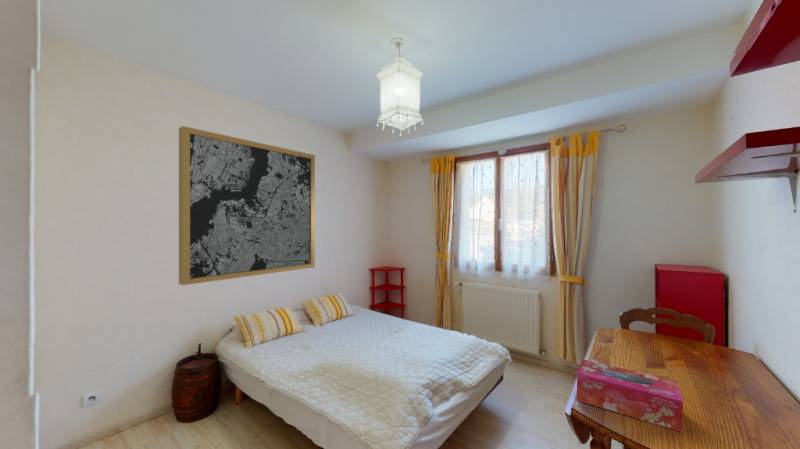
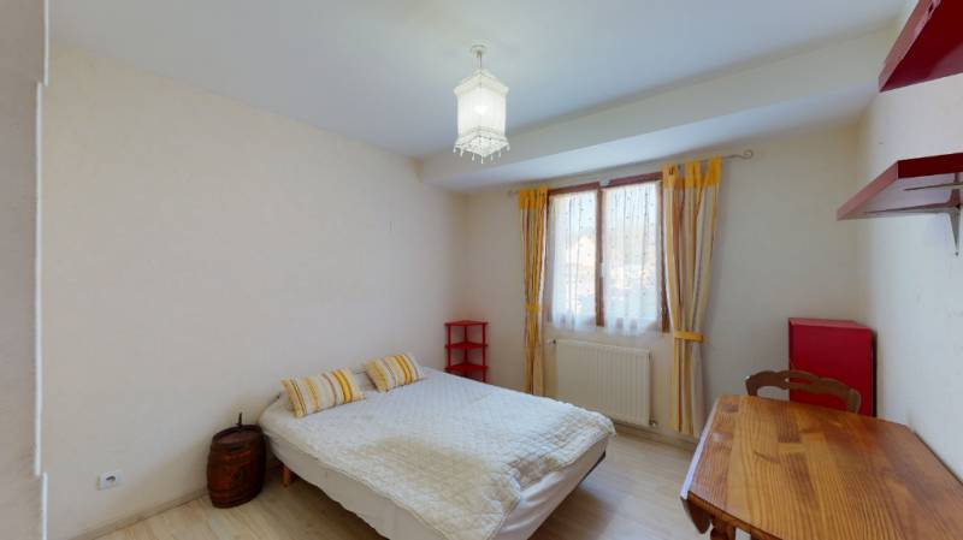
- wall art (257, 209)
- tissue box (625, 390)
